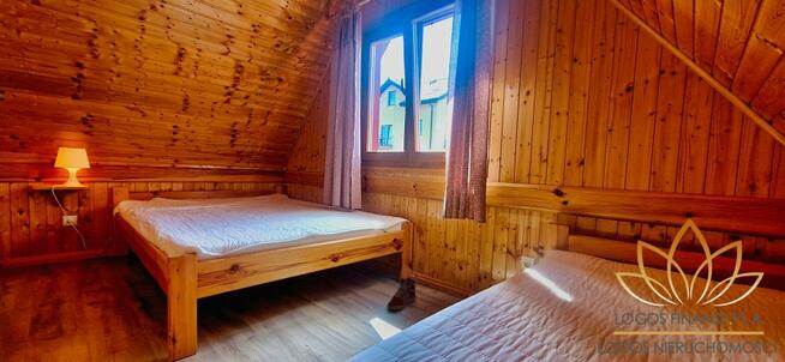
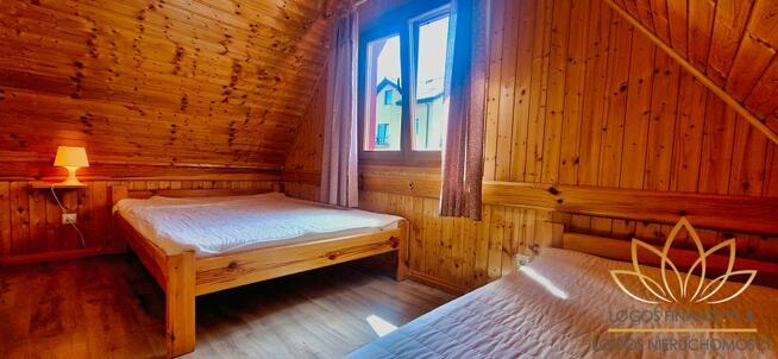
- sneaker (401, 291)
